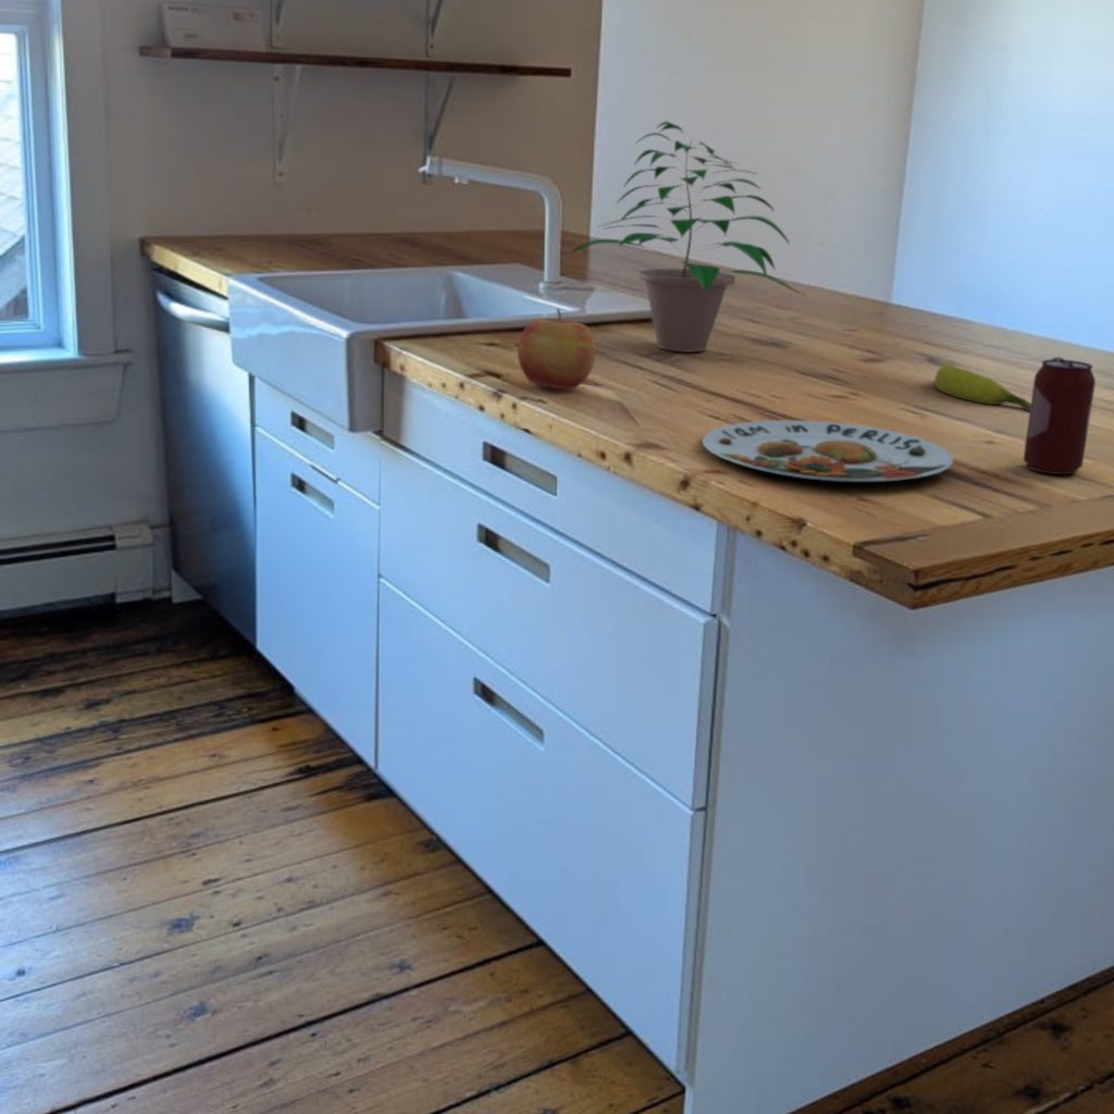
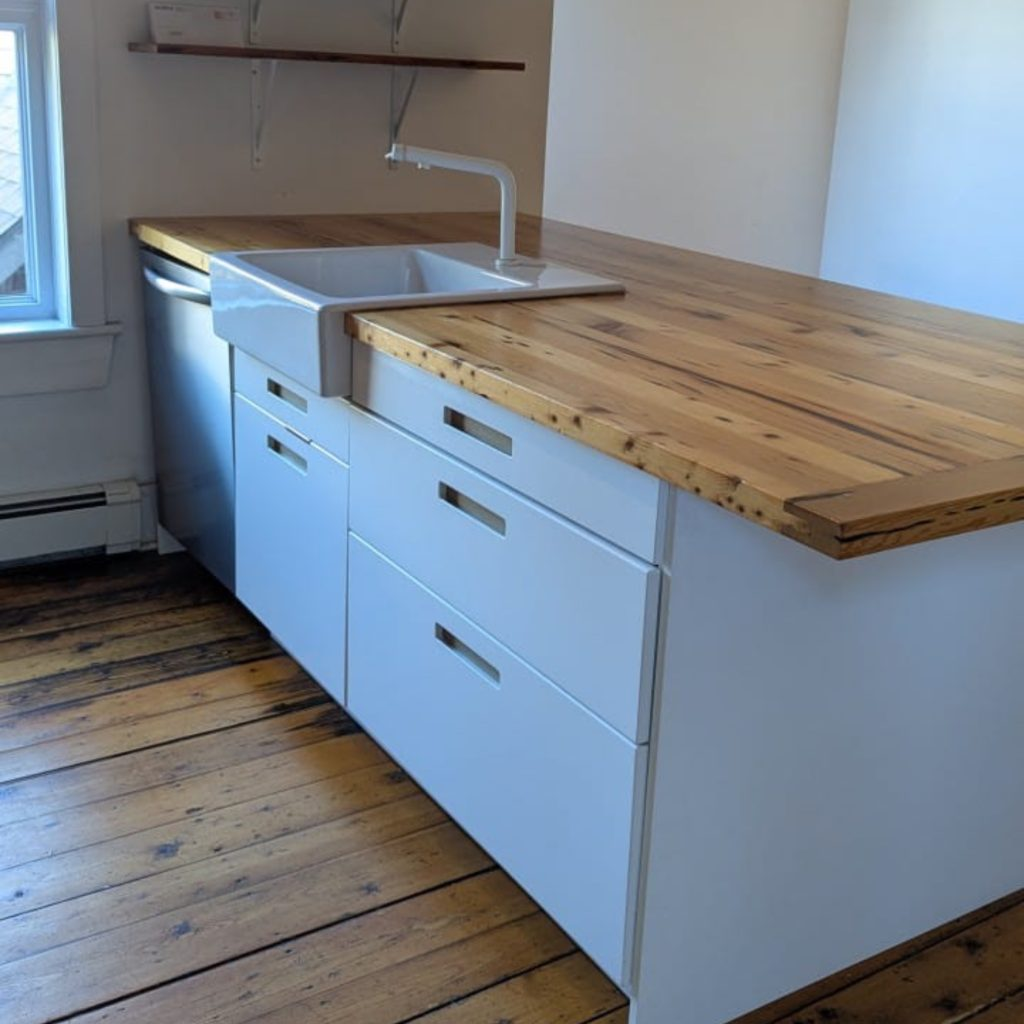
- plate (826, 451)
- banana (975, 383)
- potted plant (691, 237)
- apple (556, 348)
- beverage can (1060, 414)
